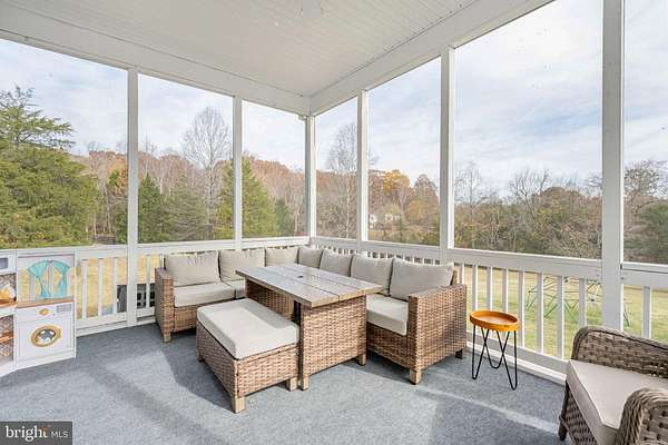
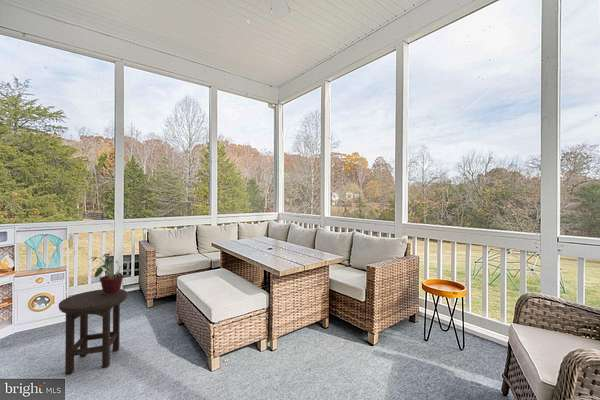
+ stool (94, 334)
+ potted plant (107, 273)
